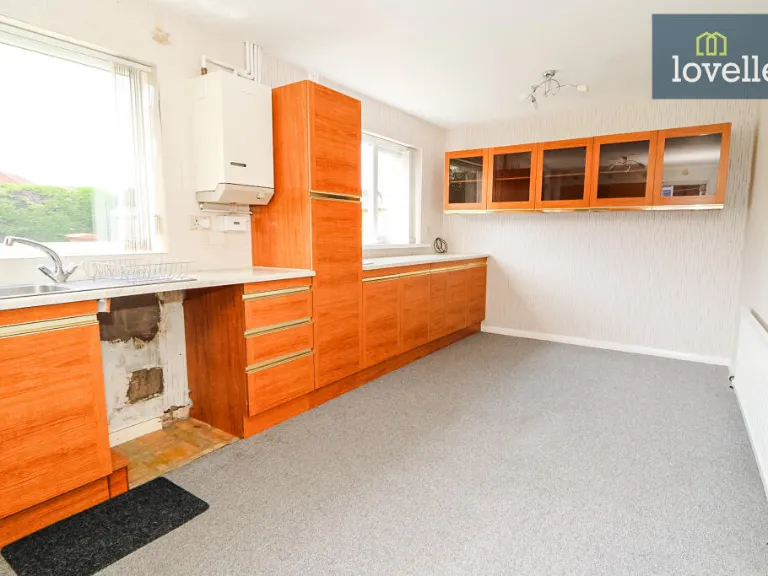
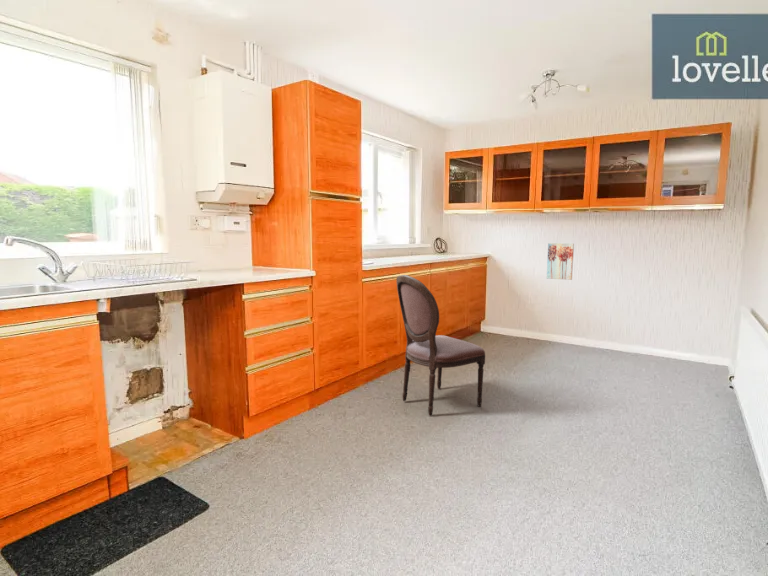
+ dining chair (440, 339)
+ wall art (560, 261)
